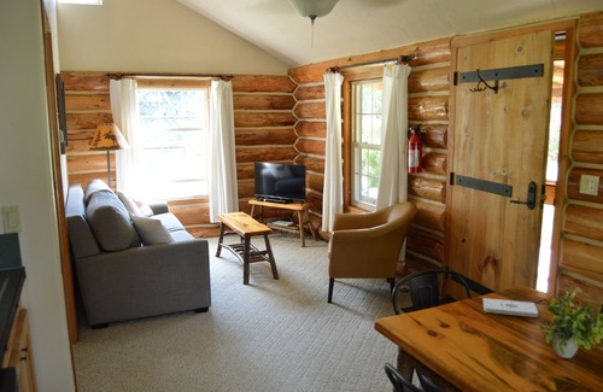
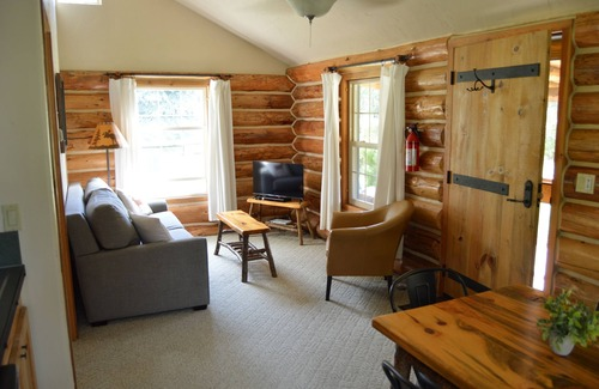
- notepad (509, 306)
